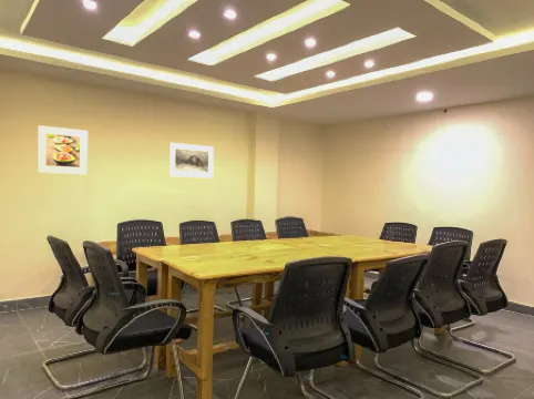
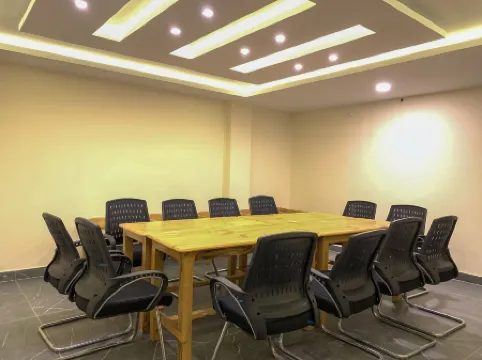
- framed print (63, 151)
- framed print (192, 161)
